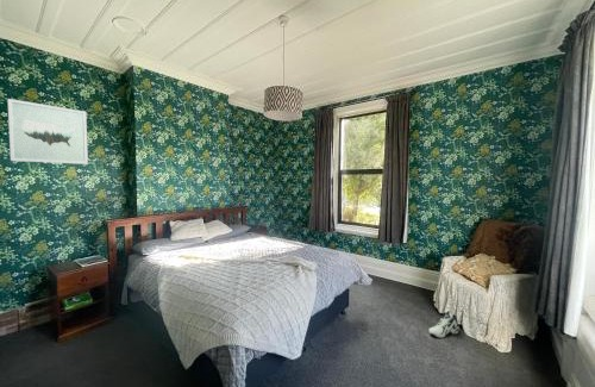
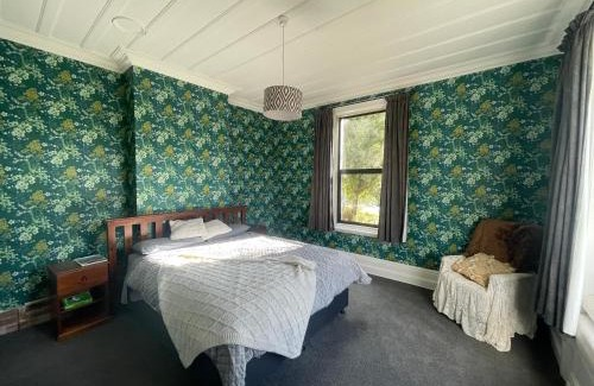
- wall art (50, 133)
- sneaker (444, 322)
